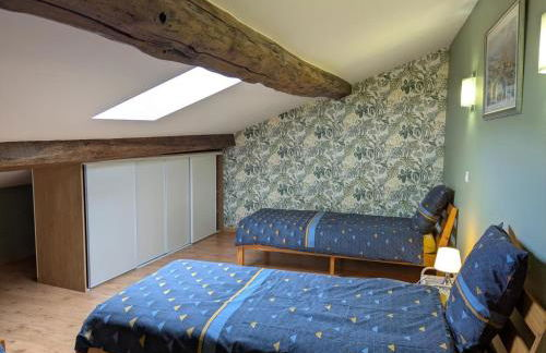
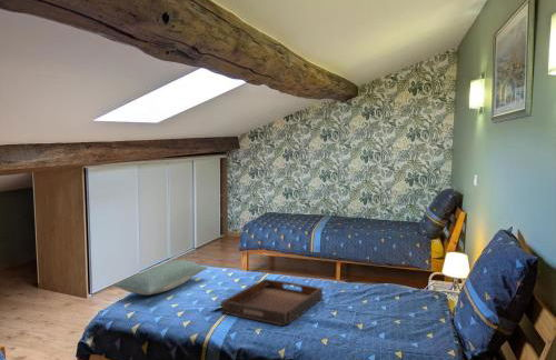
+ serving tray (274, 299)
+ pillow (163, 276)
